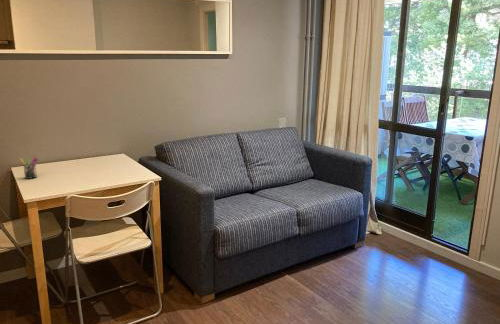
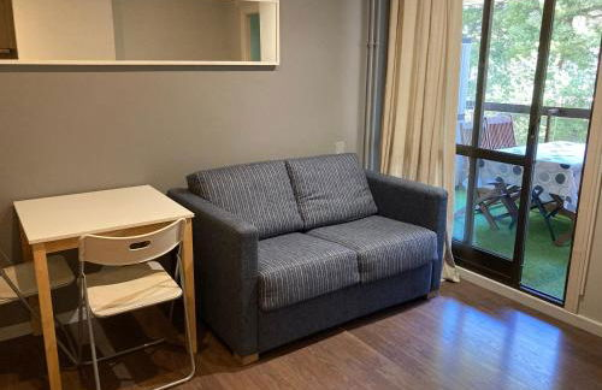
- pen holder (30, 166)
